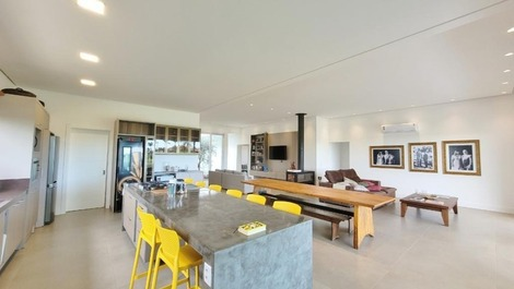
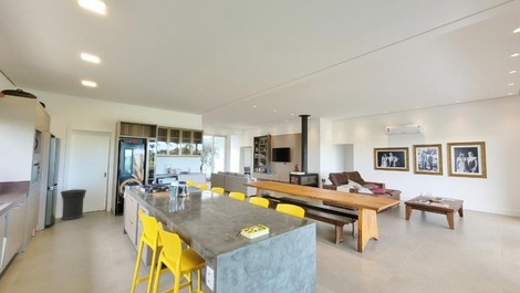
+ trash can (73, 202)
